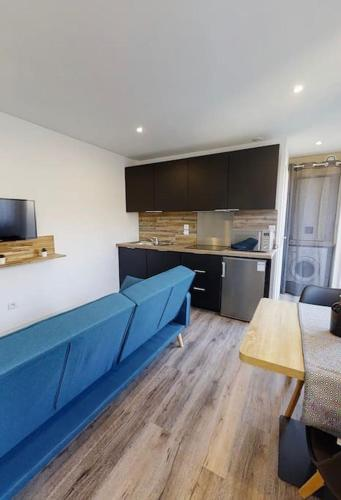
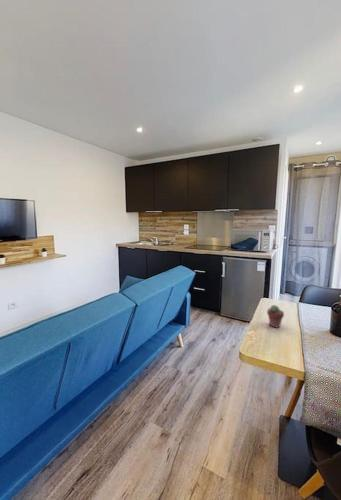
+ potted succulent (275, 315)
